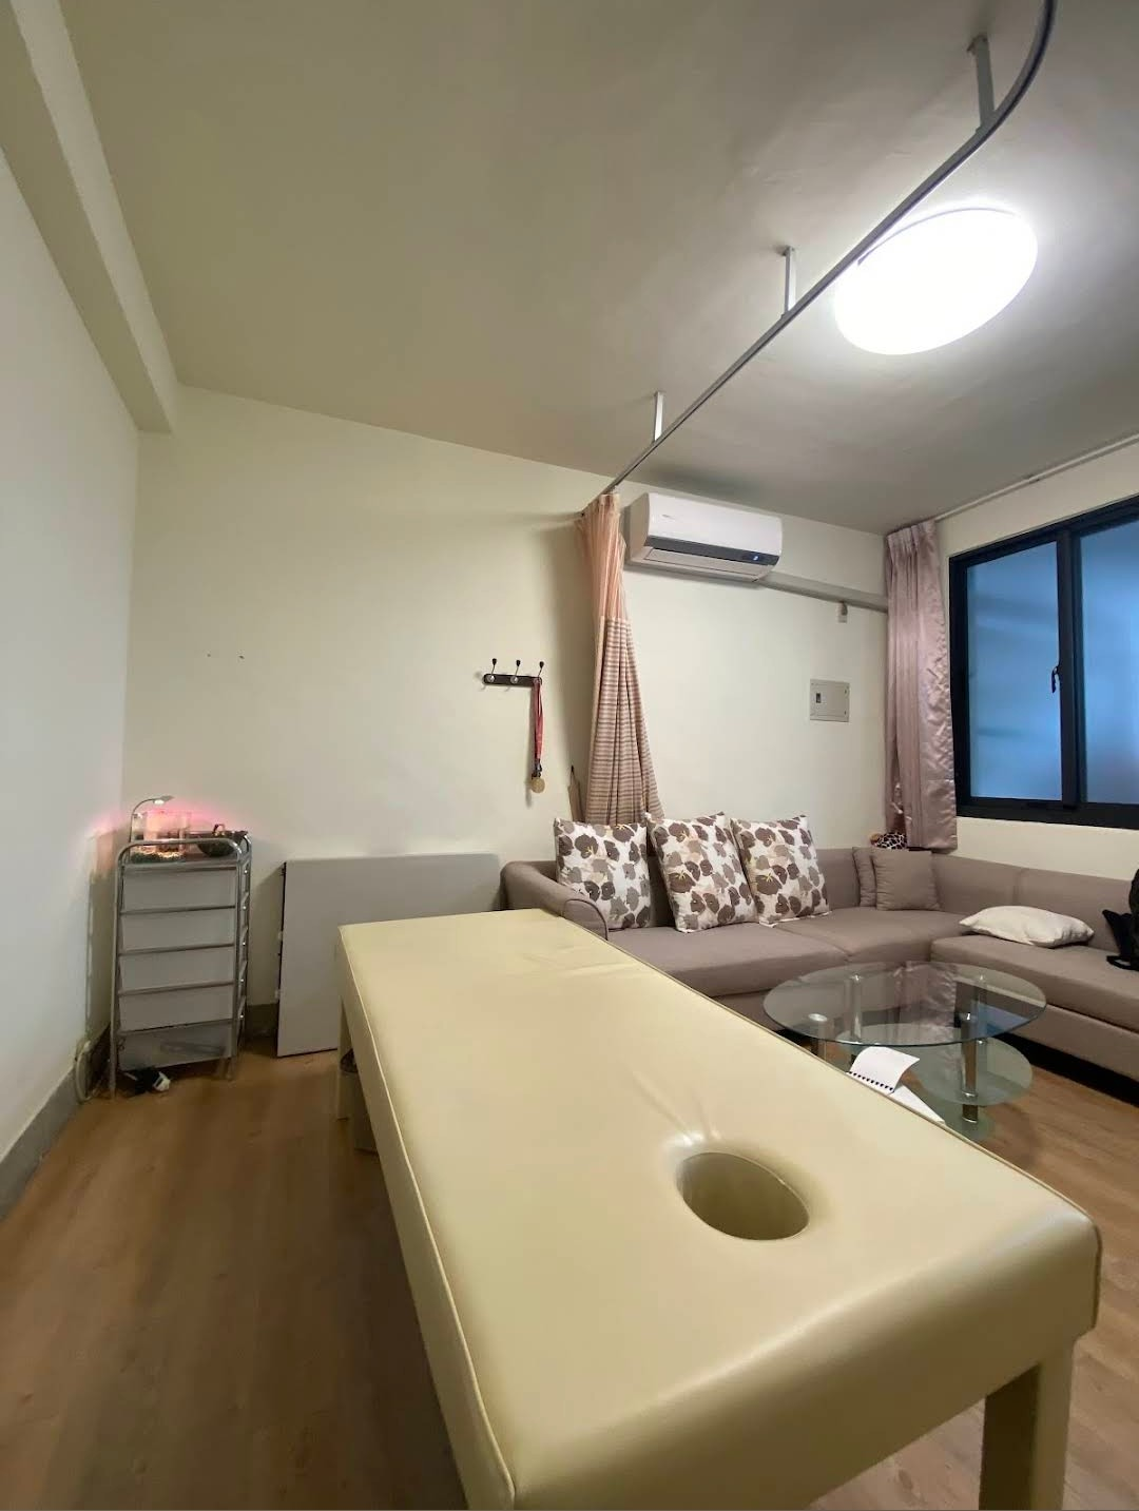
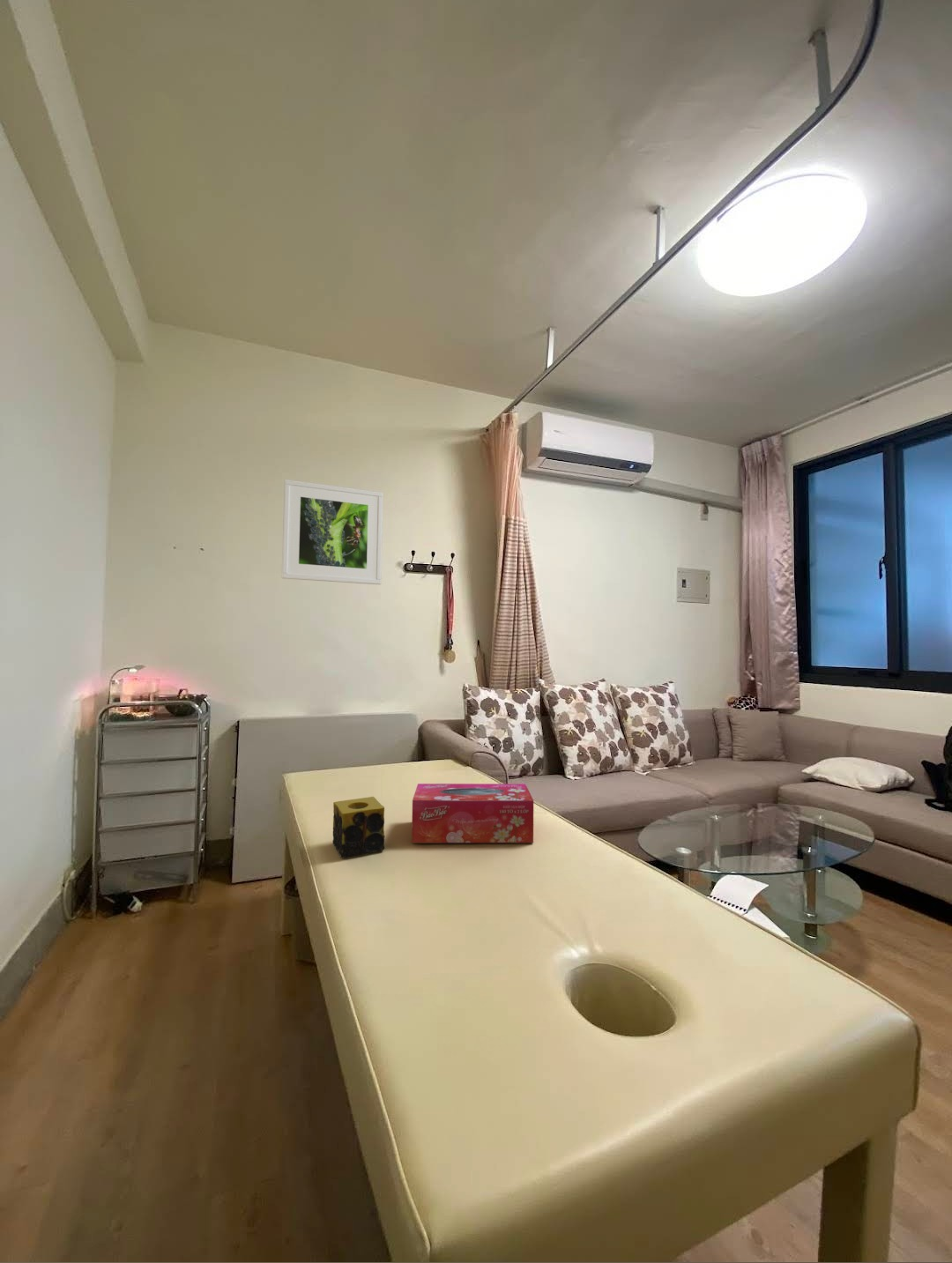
+ tissue box (472, 811)
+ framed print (334, 533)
+ candle (359, 825)
